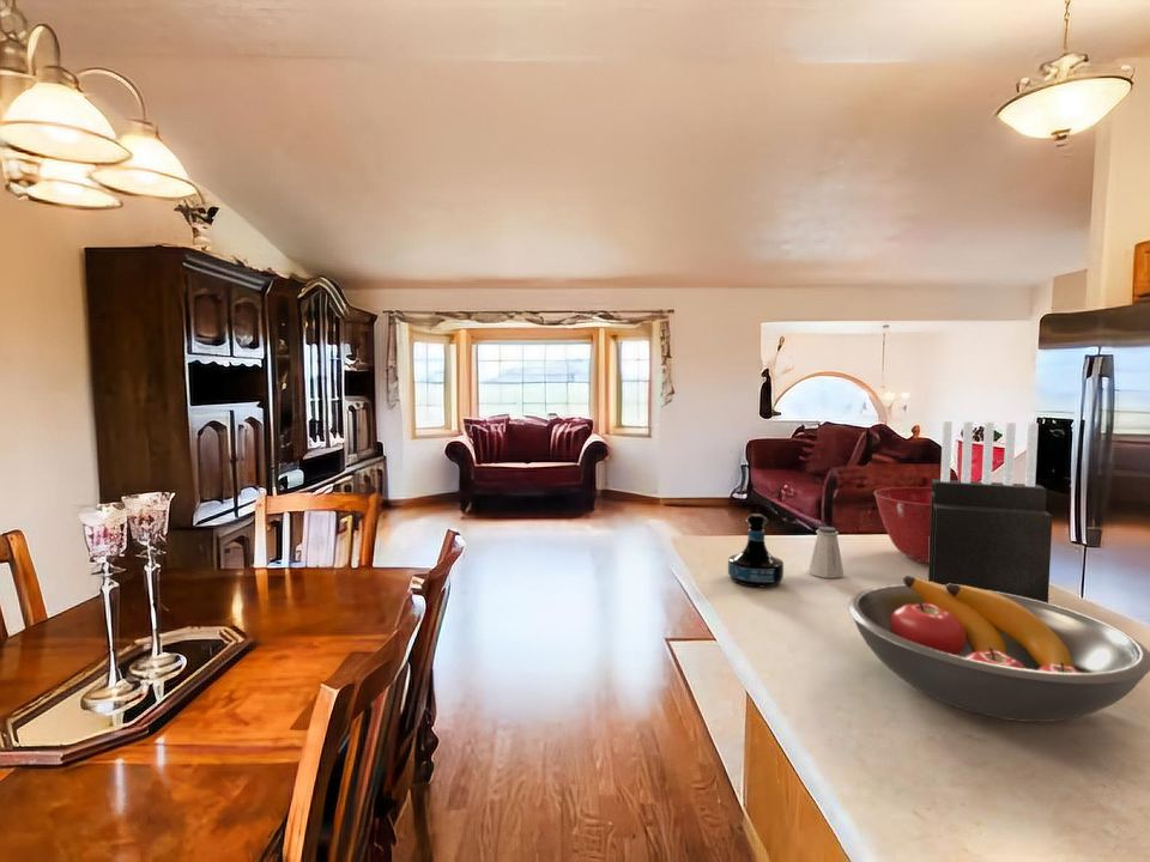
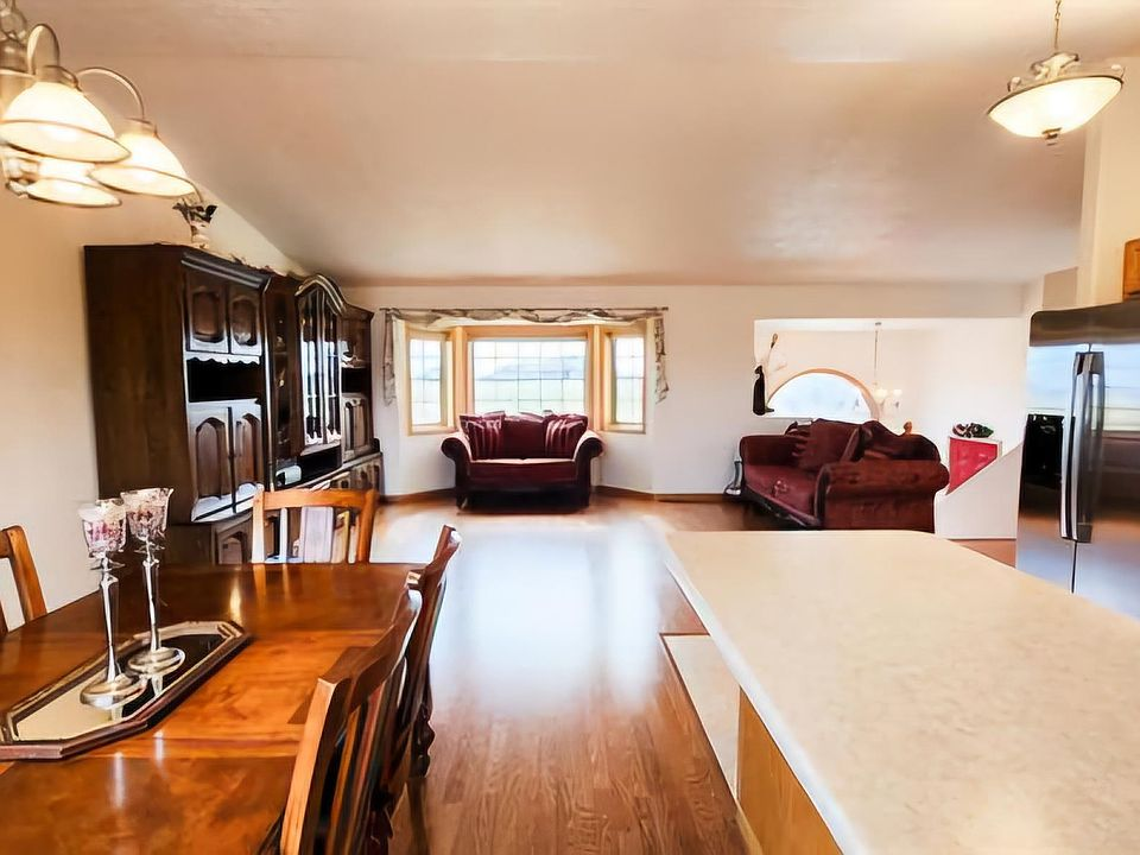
- knife block (988, 517)
- tequila bottle (756, 547)
- saltshaker (827, 550)
- fruit bowl (982, 646)
- mixing bowl (930, 527)
